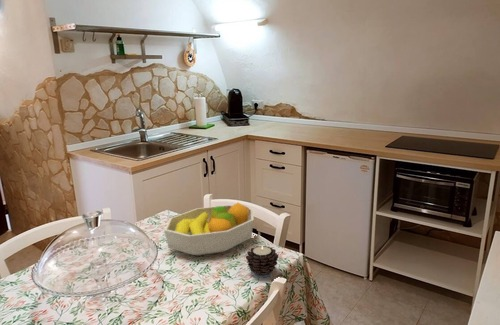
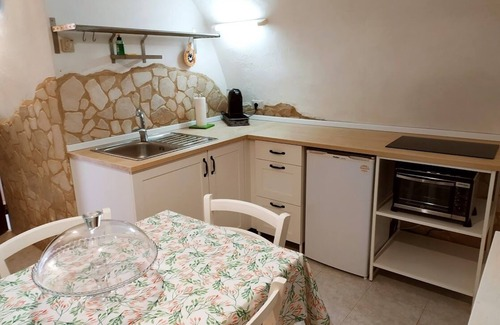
- fruit bowl (211, 225)
- candle (262, 259)
